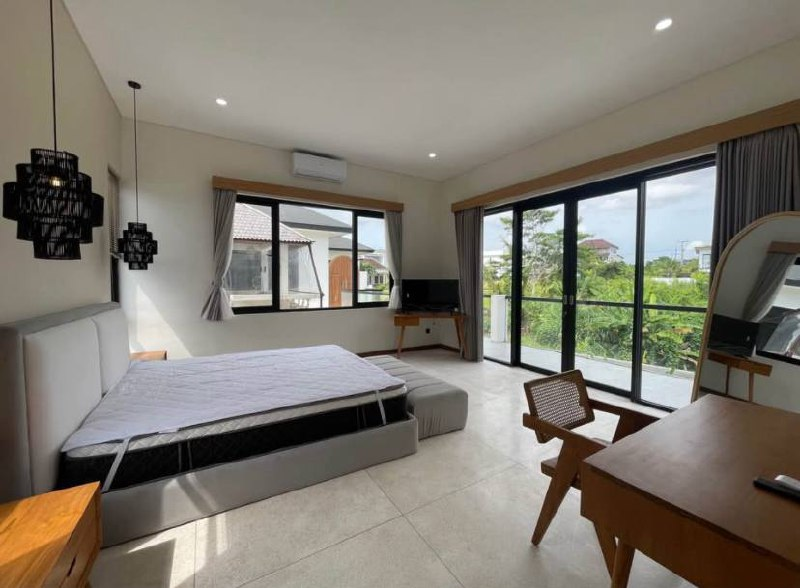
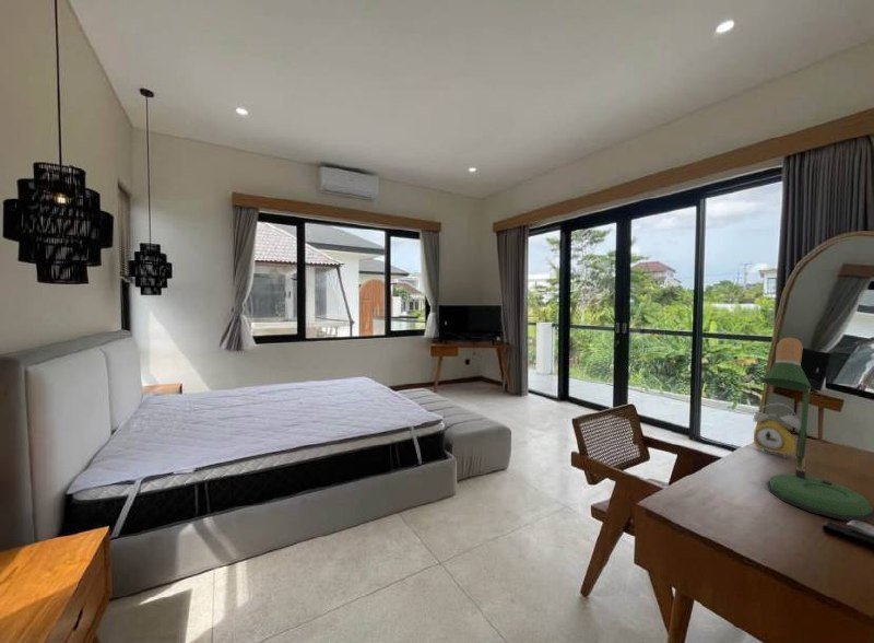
+ desk lamp (806, 422)
+ alarm clock (777, 426)
